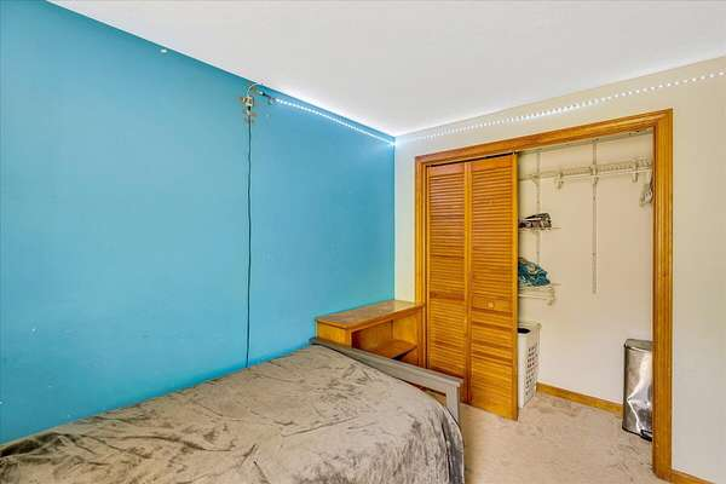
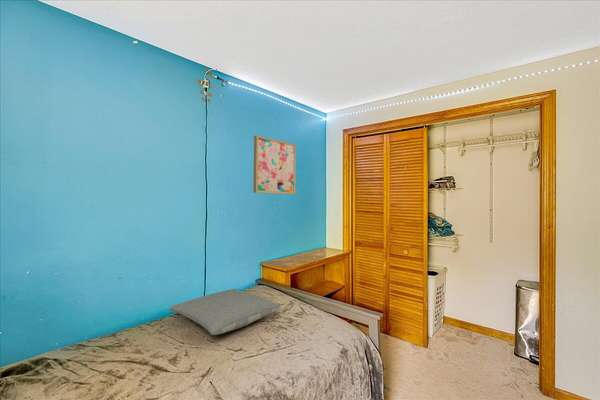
+ pillow (225, 307)
+ wall art (276, 166)
